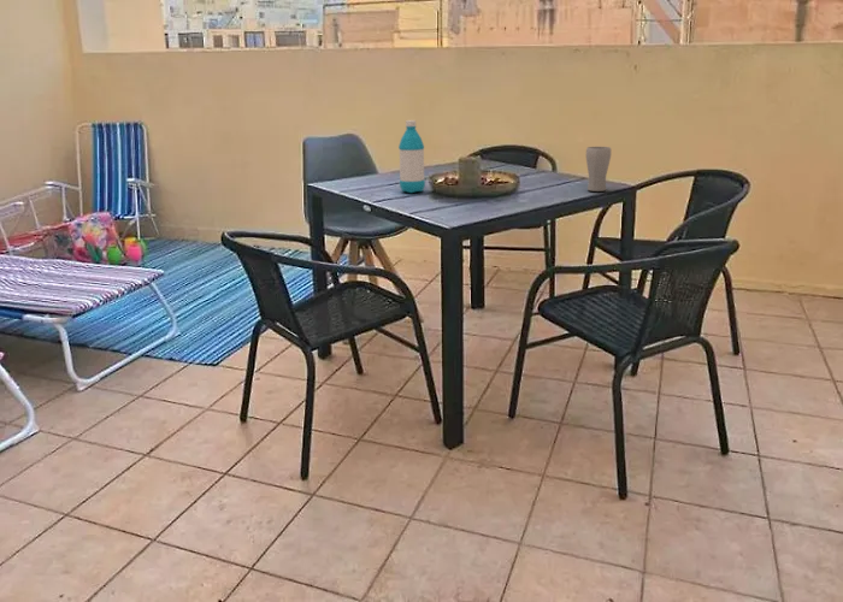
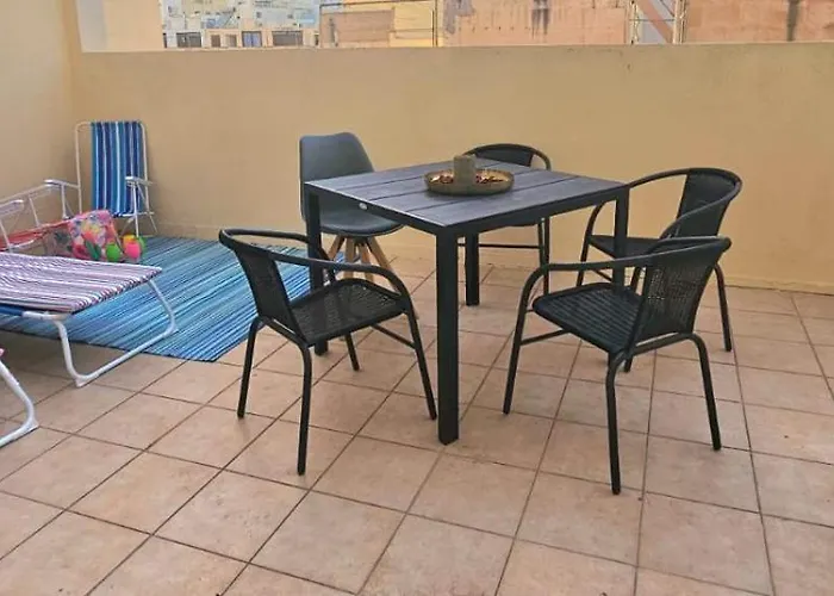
- drinking glass (597, 169)
- water bottle (411, 157)
